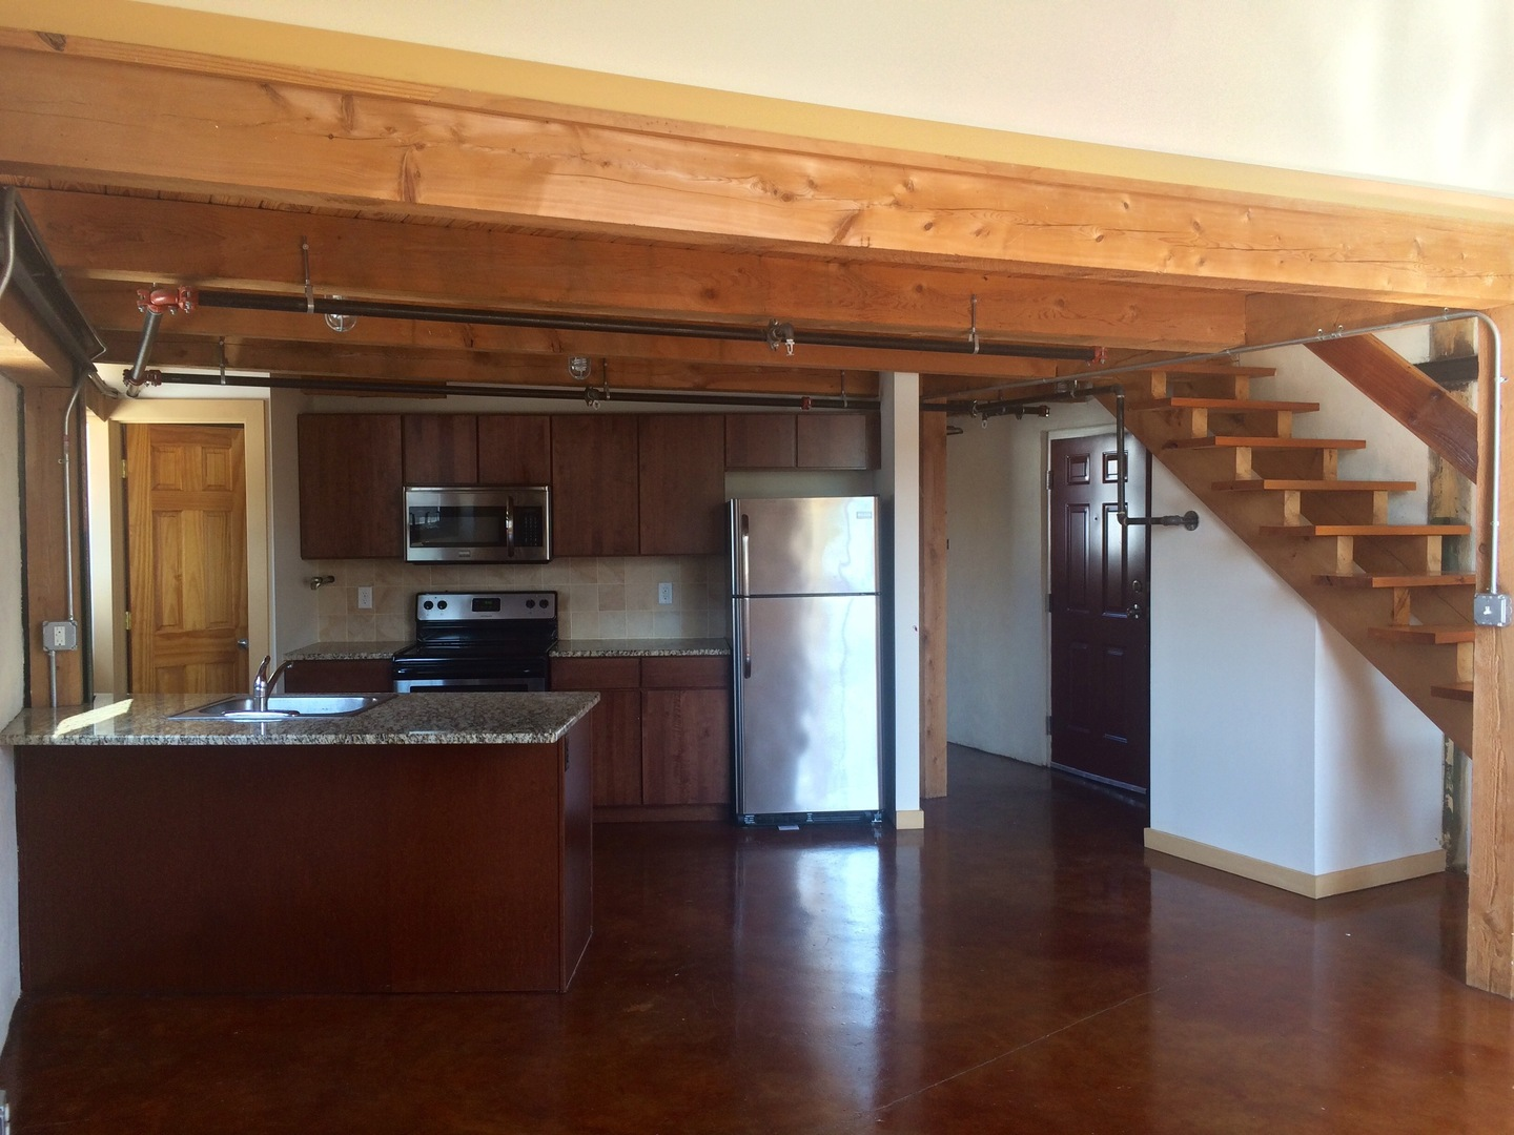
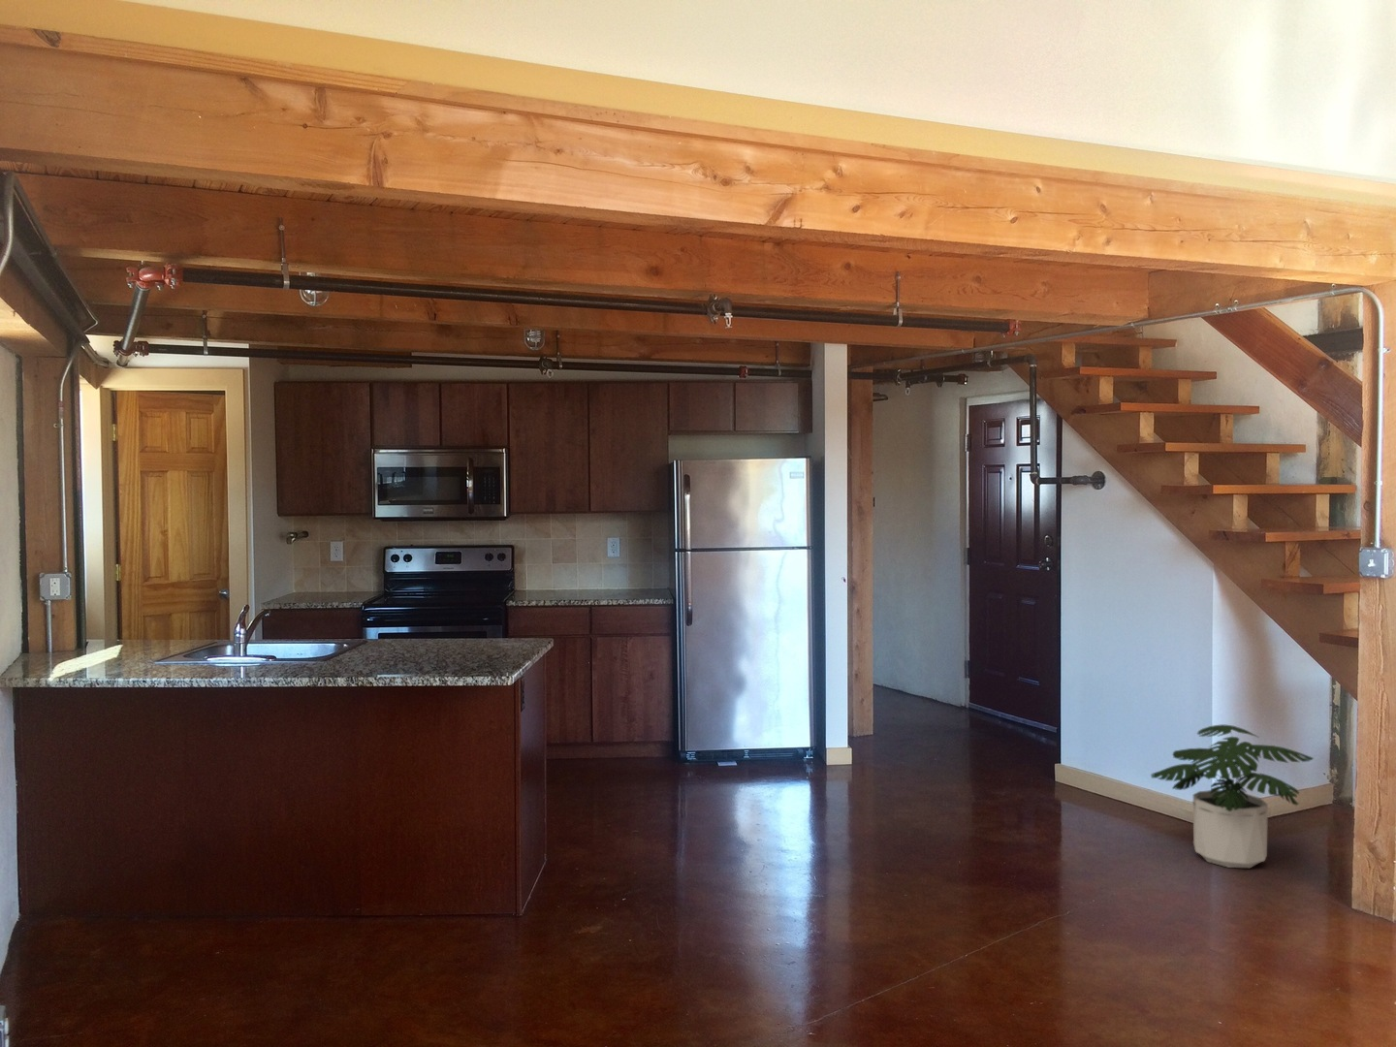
+ potted plant (1230, 797)
